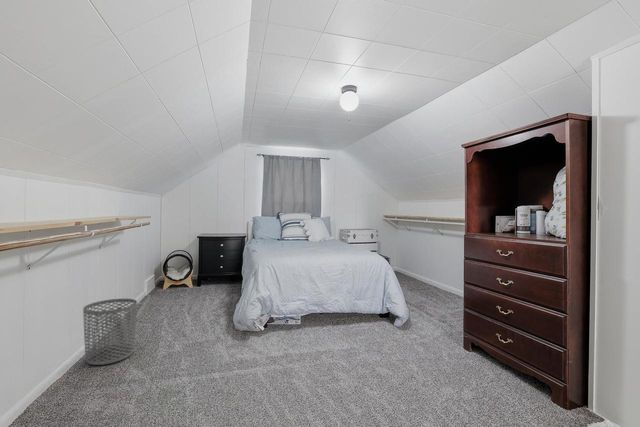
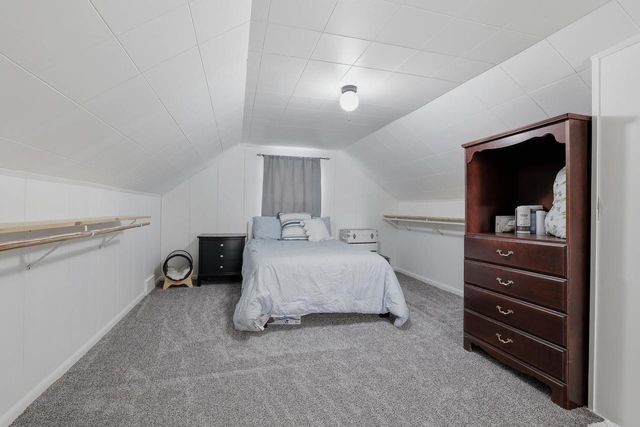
- waste bin (110, 329)
